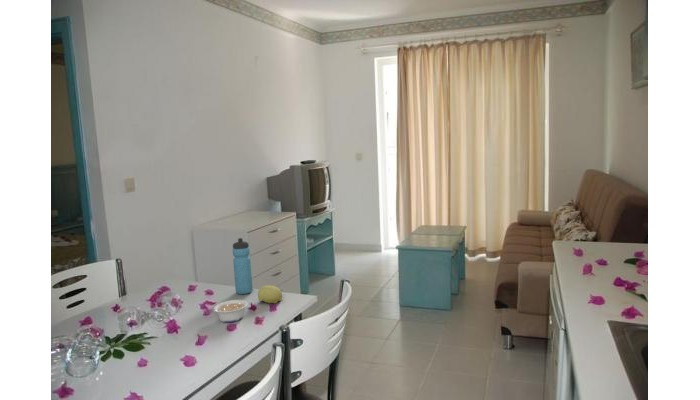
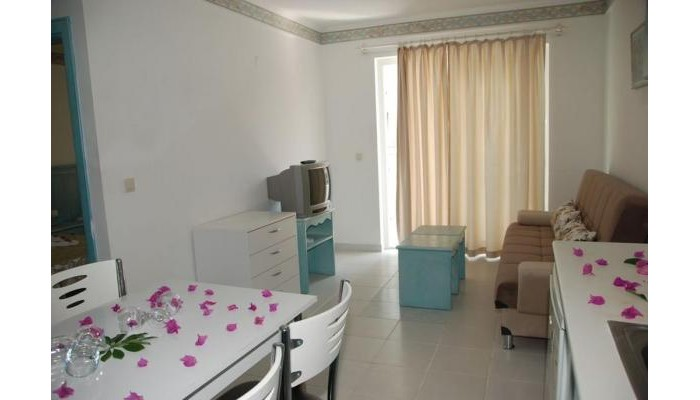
- legume (230, 311)
- water bottle (242, 265)
- fruit (269, 293)
